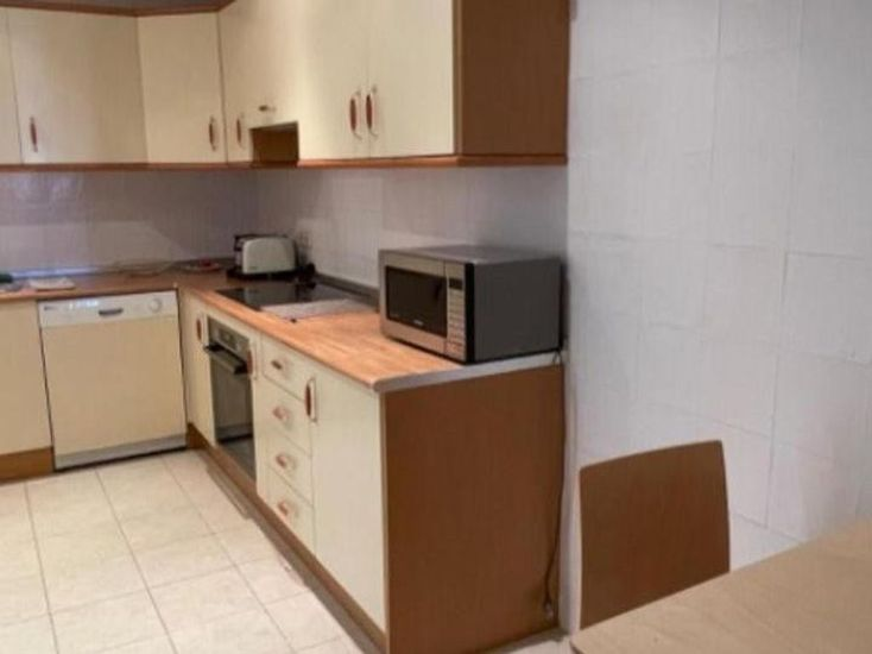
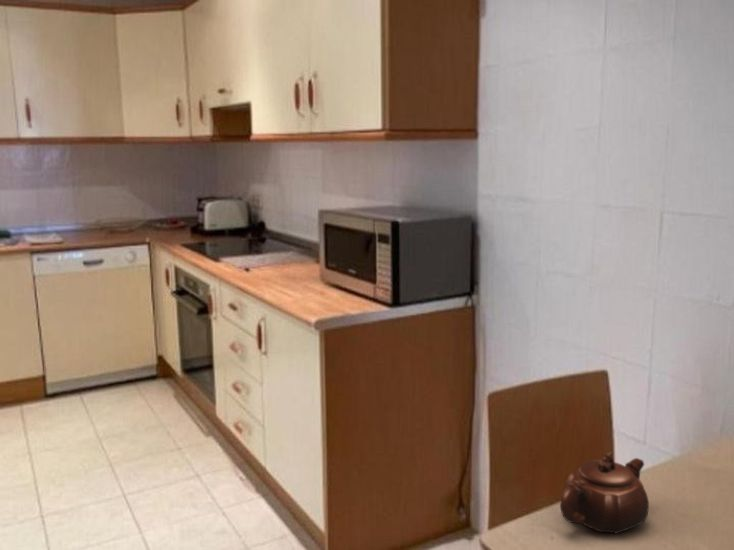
+ teapot (603, 486)
